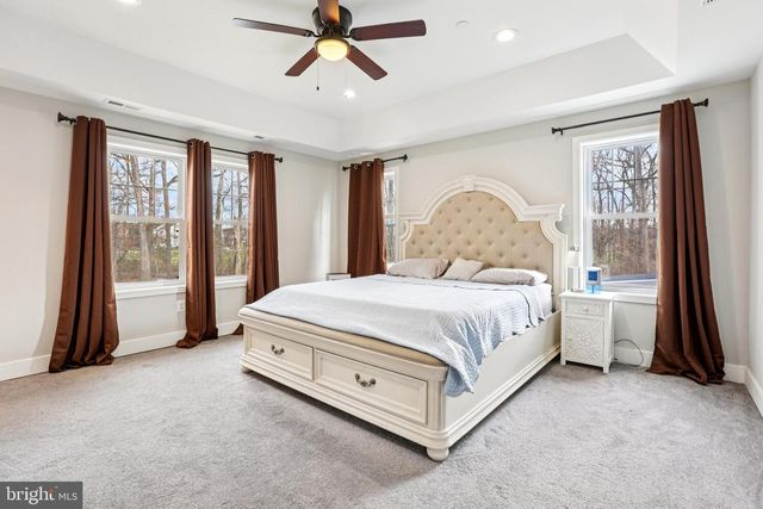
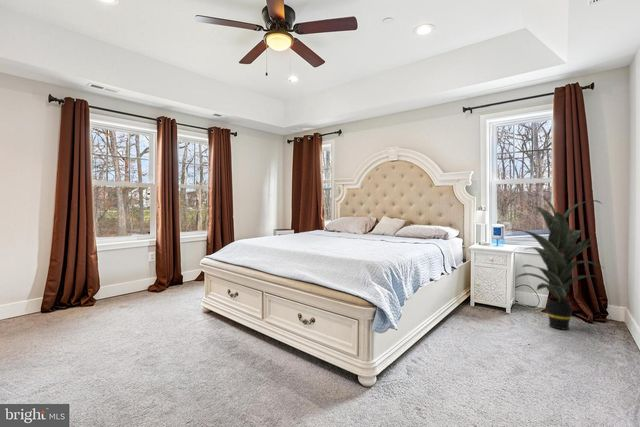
+ indoor plant (553, 259)
